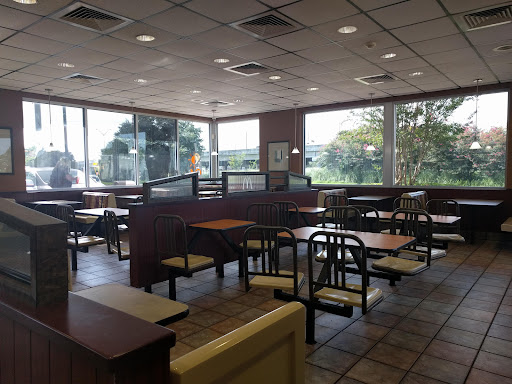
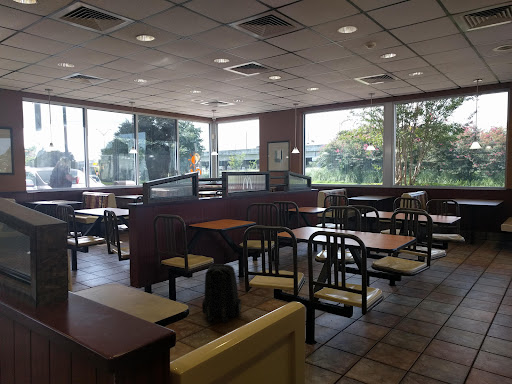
+ backpack (220, 291)
